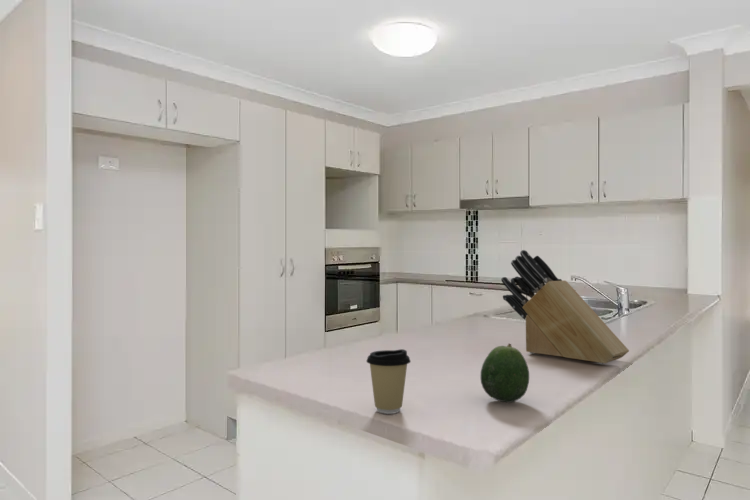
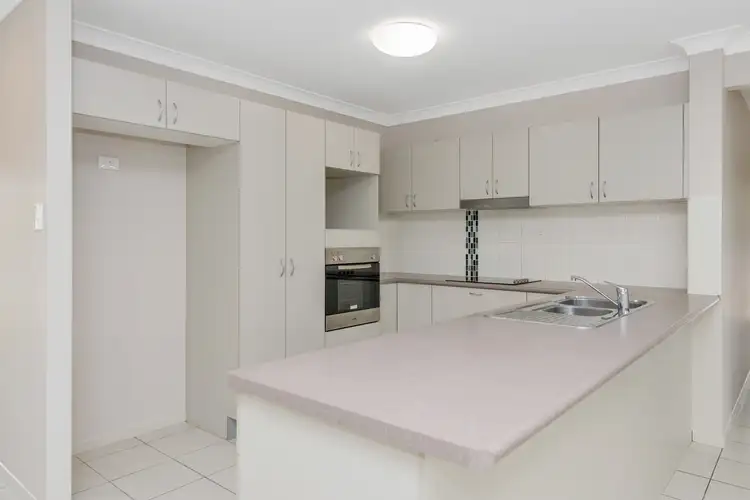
- coffee cup (388, 380)
- fruit (504, 372)
- knife block (560, 302)
